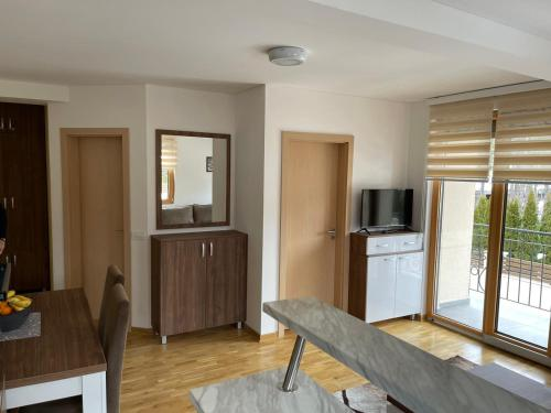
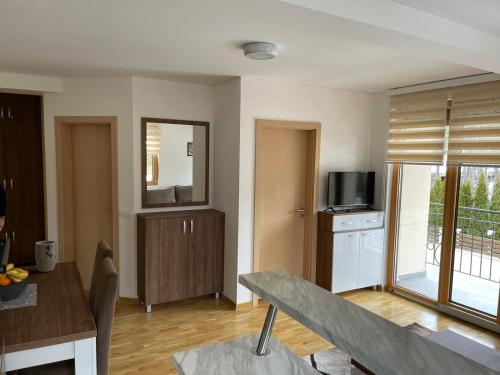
+ plant pot (46, 256)
